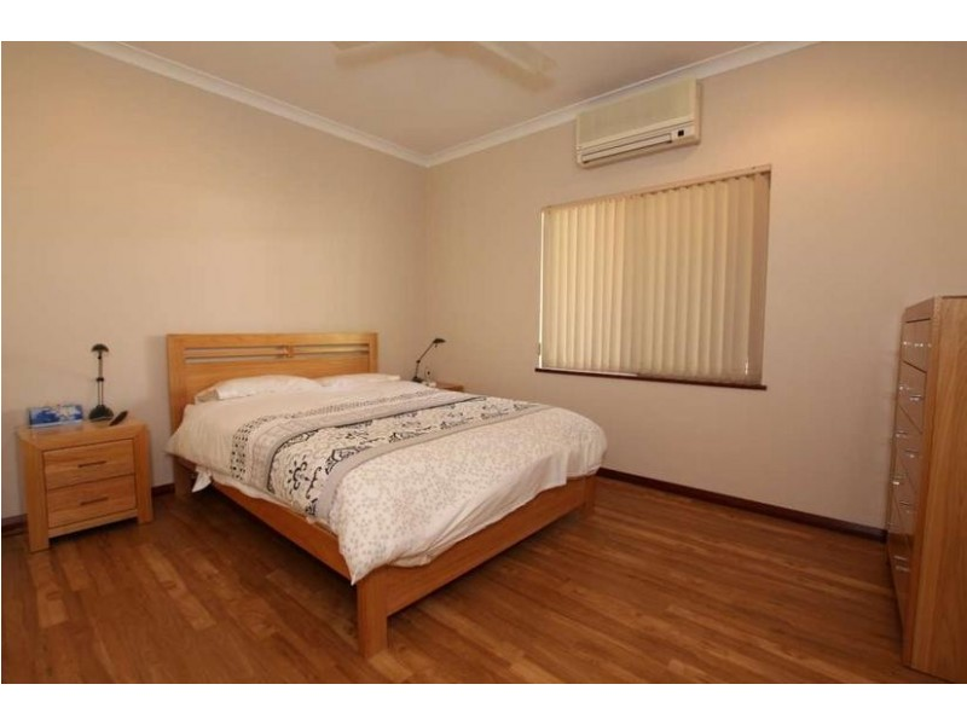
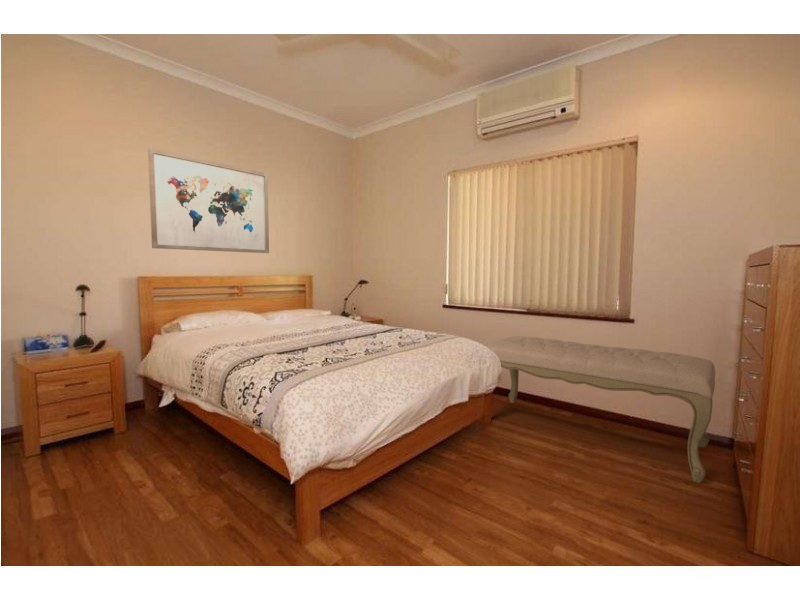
+ bench (587, 384)
+ wall art (215, 206)
